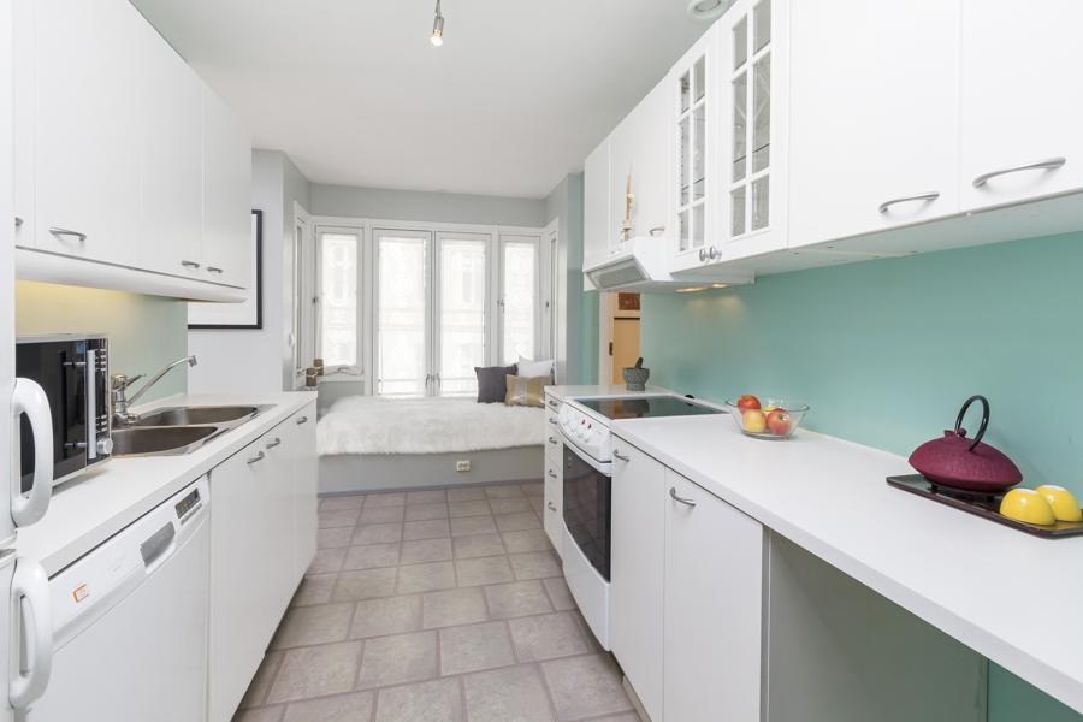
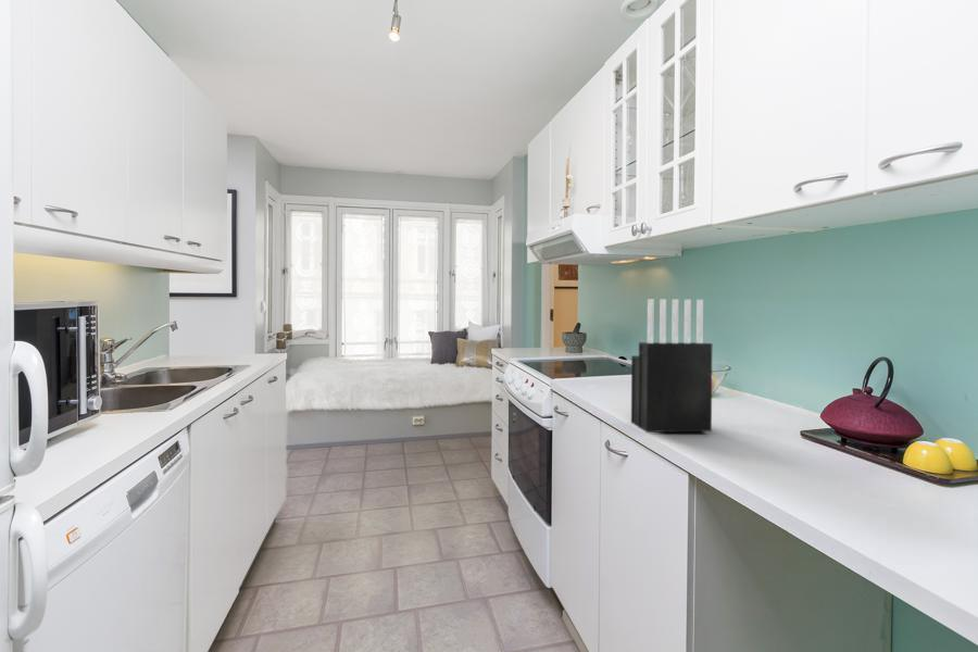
+ knife block (668, 363)
